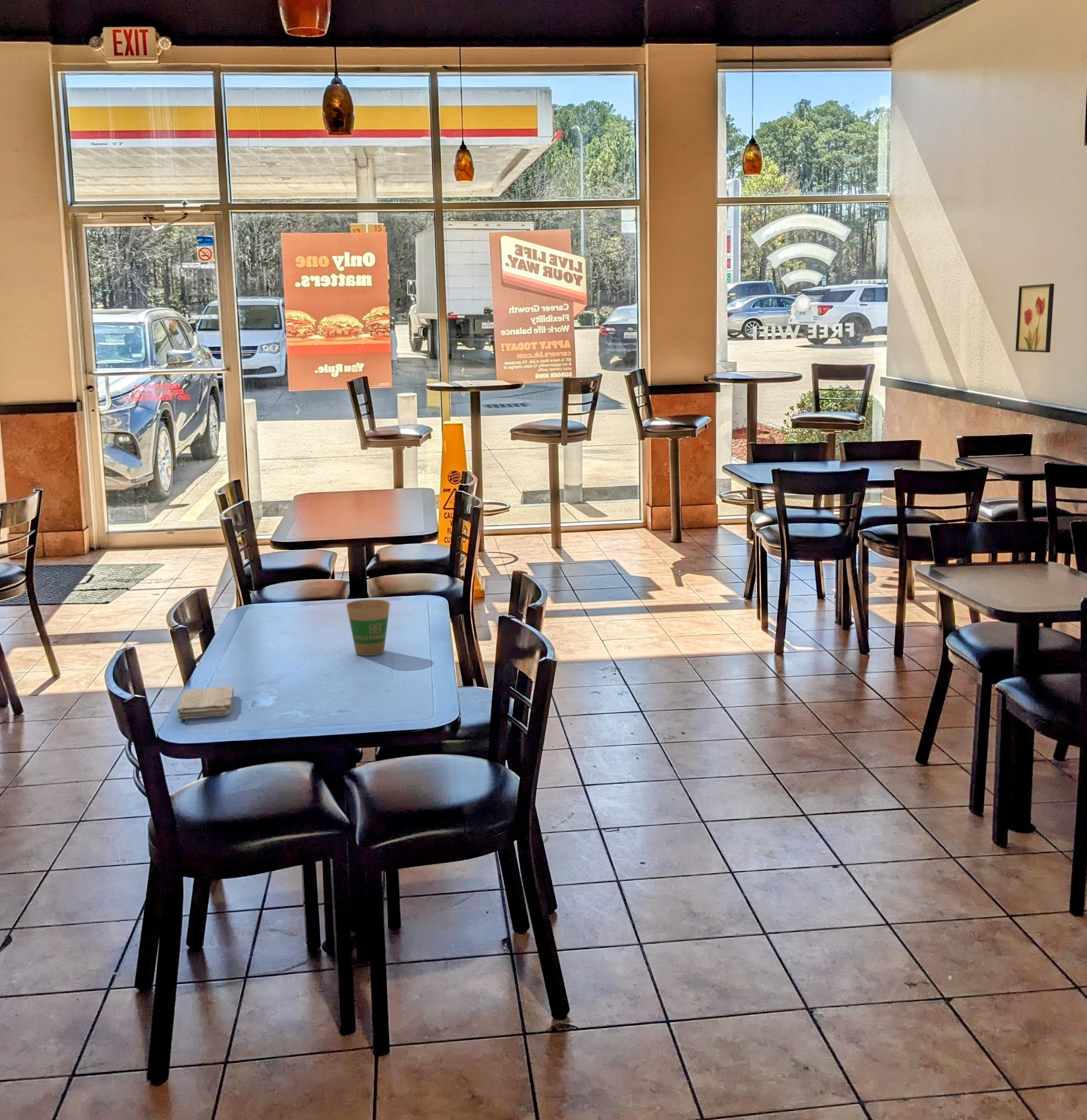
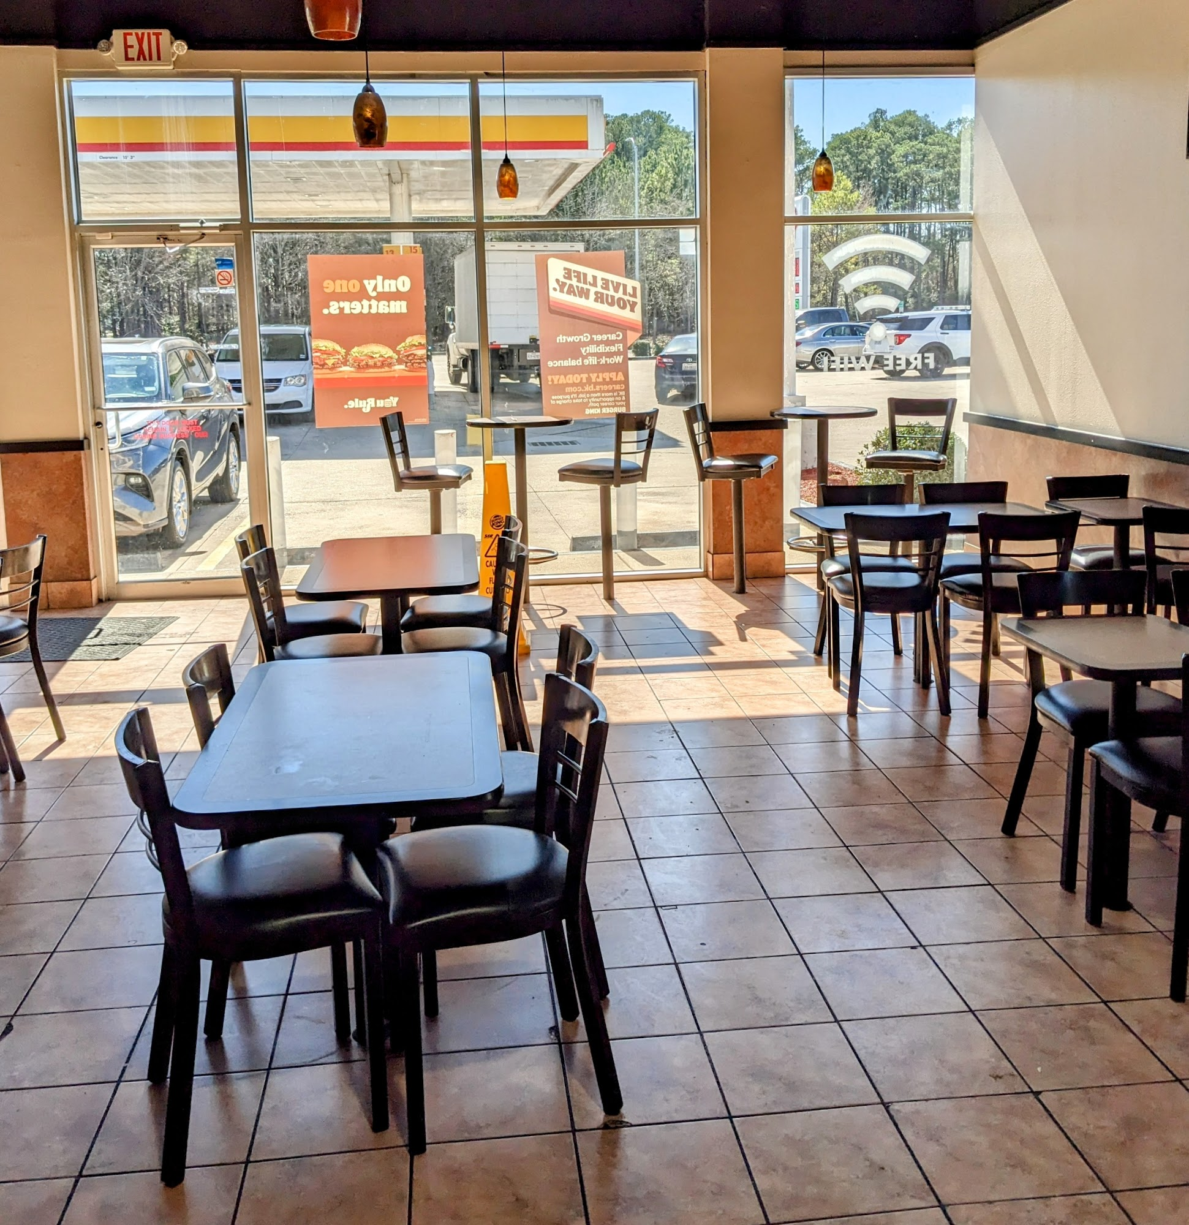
- paper cup (368, 628)
- washcloth (206, 701)
- wall art (1035, 318)
